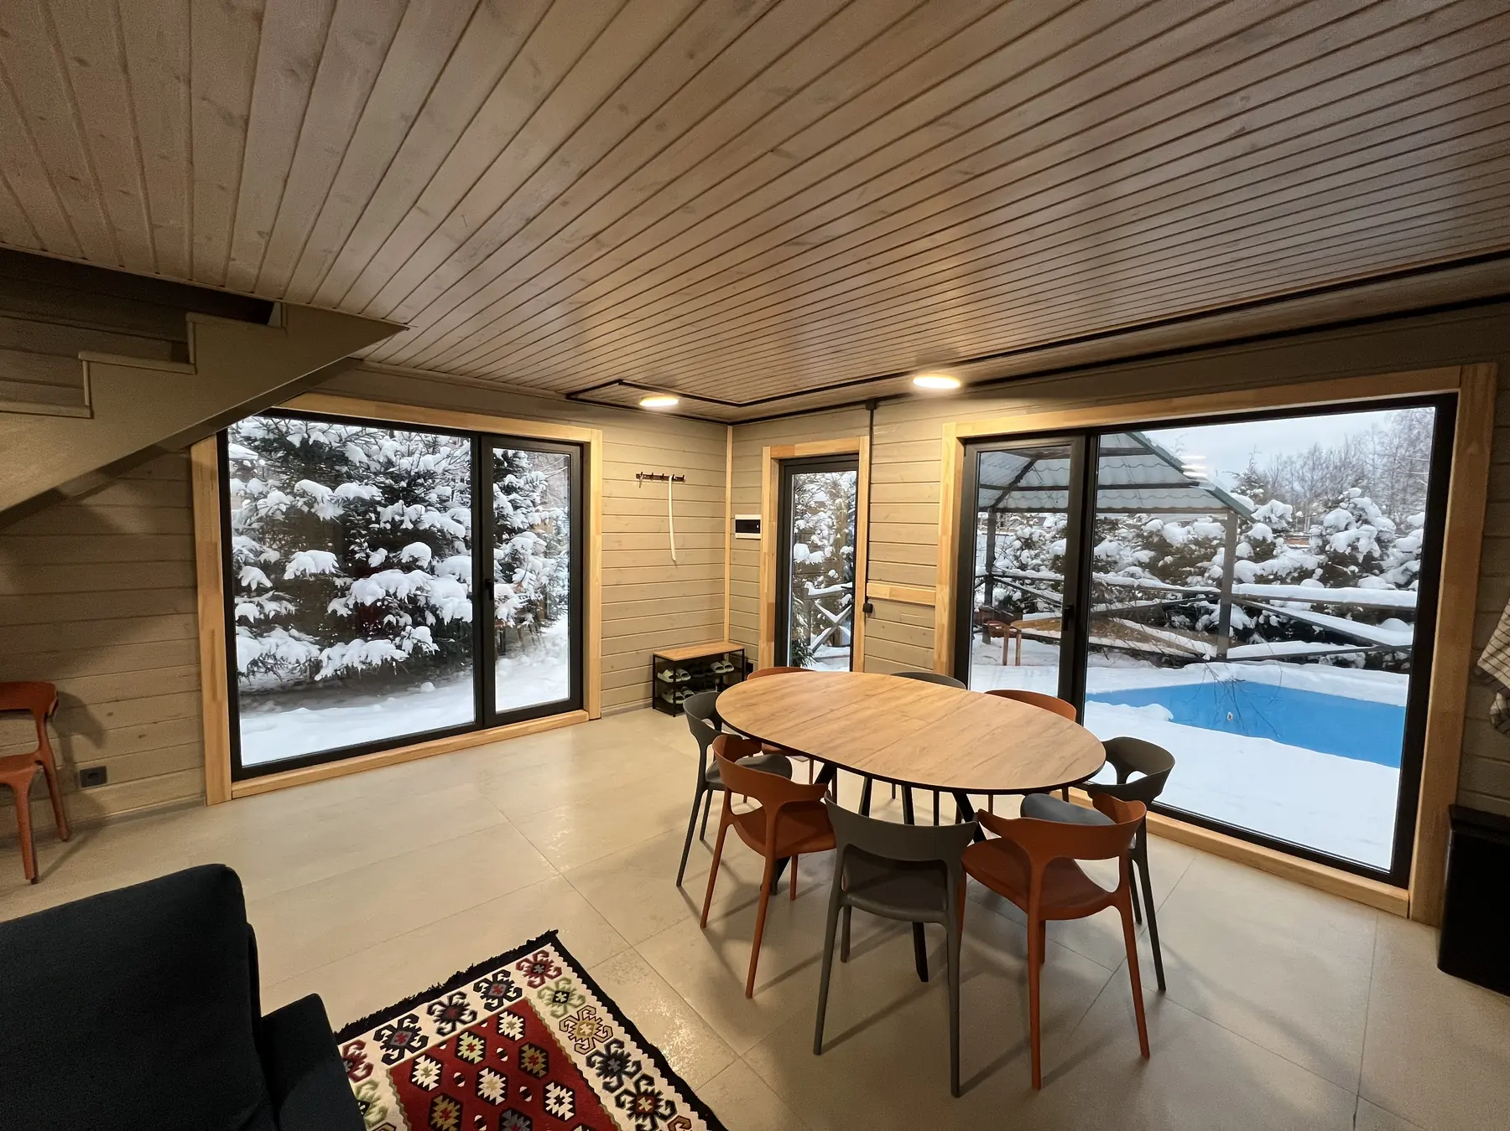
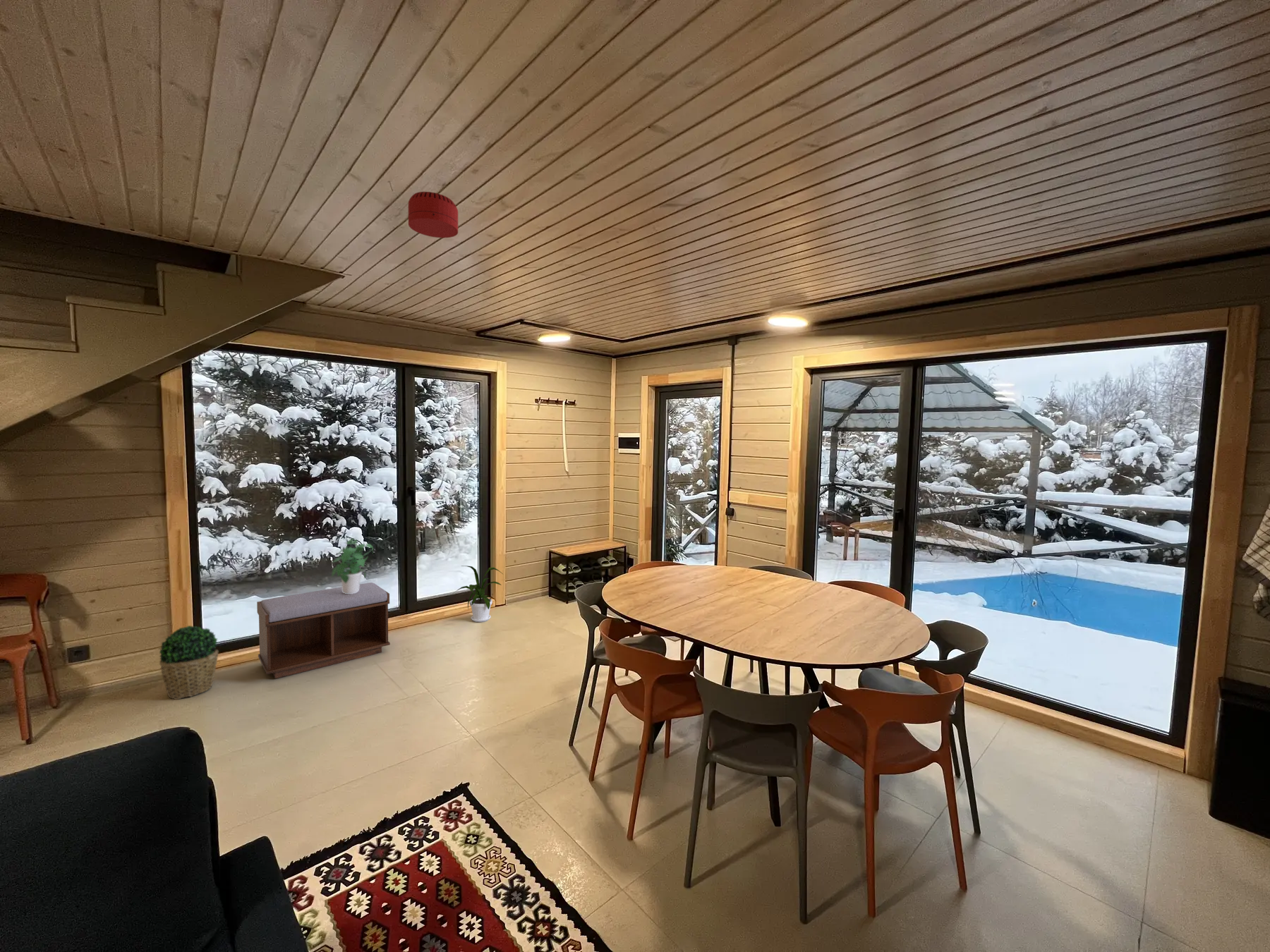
+ potted plant (189, 659)
+ bench (326, 625)
+ house plant (480, 592)
+ smoke detector (433, 214)
+ potted plant (351, 566)
